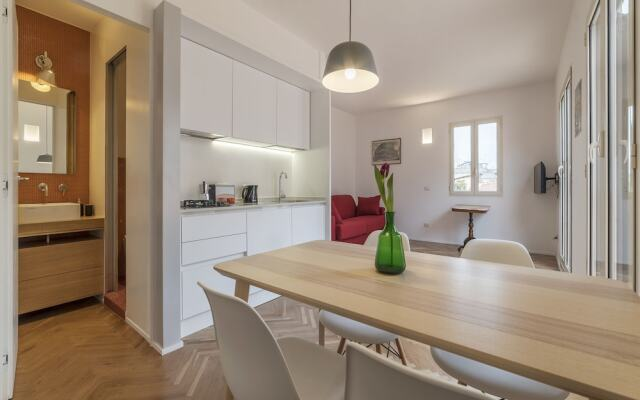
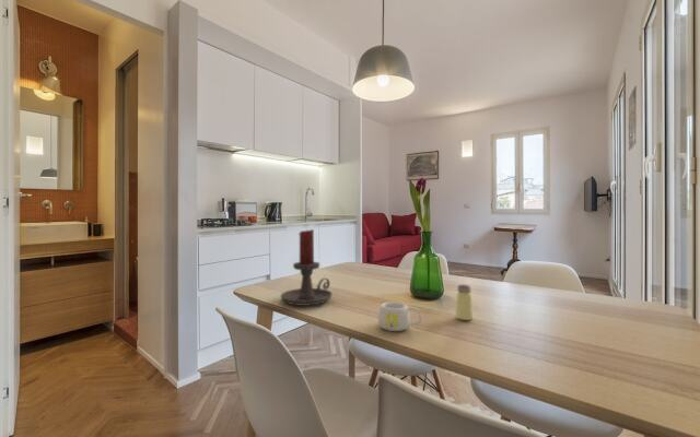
+ saltshaker (464, 302)
+ candle holder (311, 263)
+ mug (399, 316)
